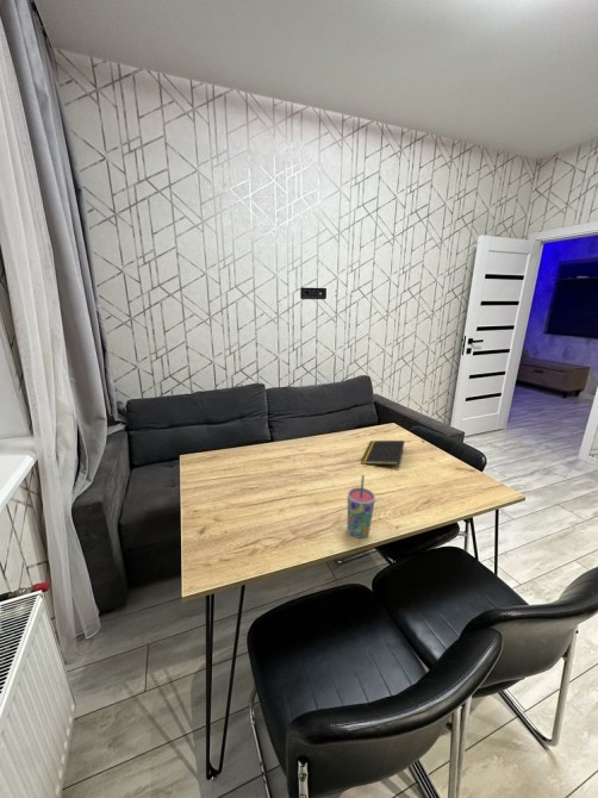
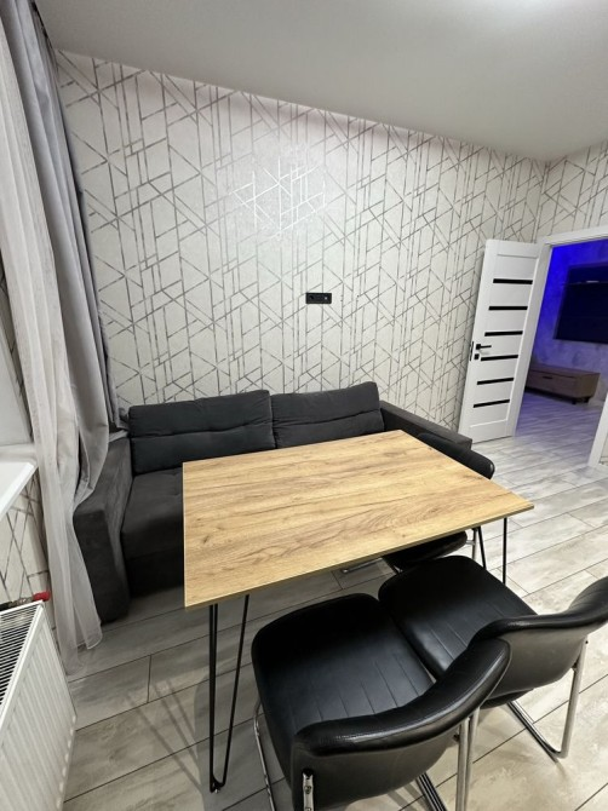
- notepad (382, 451)
- cup (360, 504)
